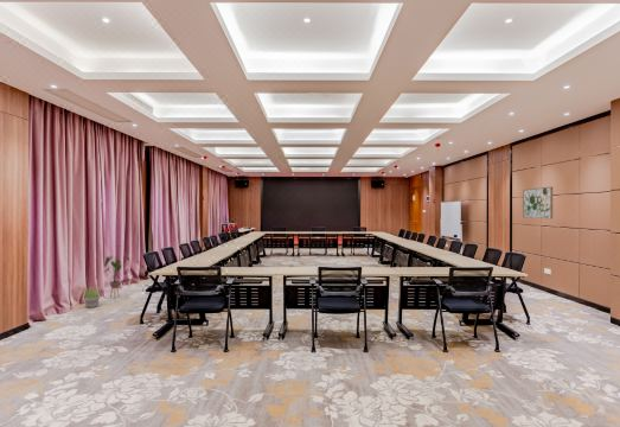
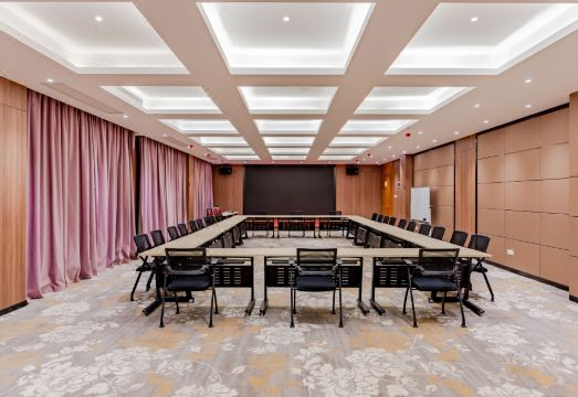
- potted plant (91, 297)
- wall art (536, 203)
- house plant (114, 275)
